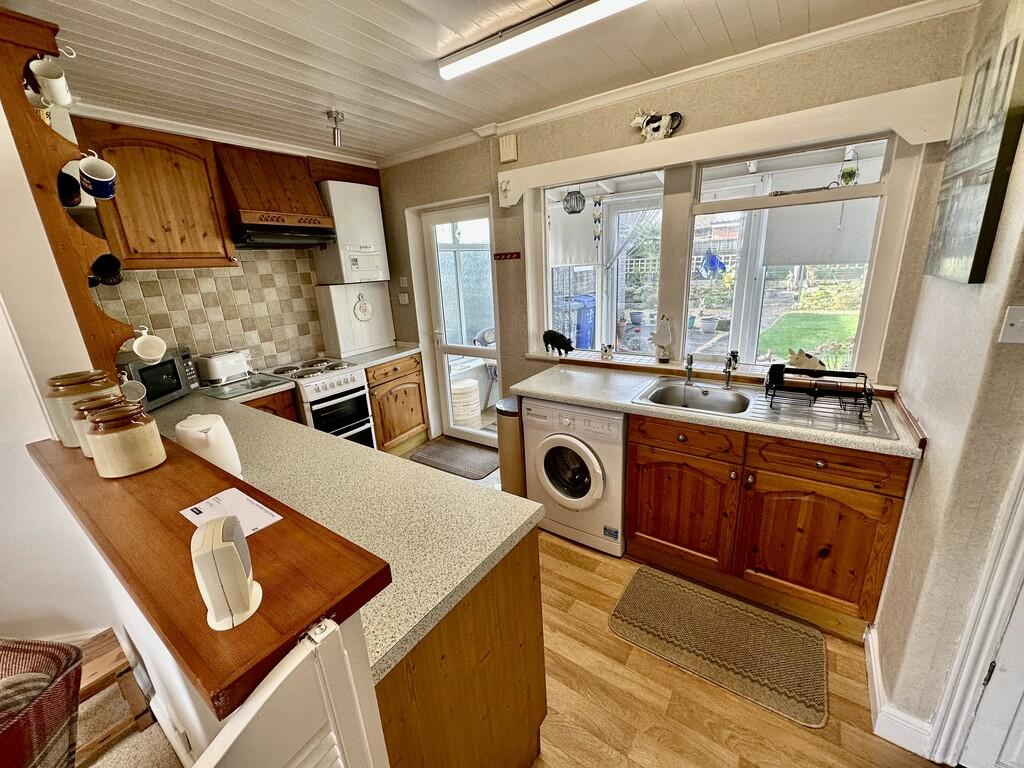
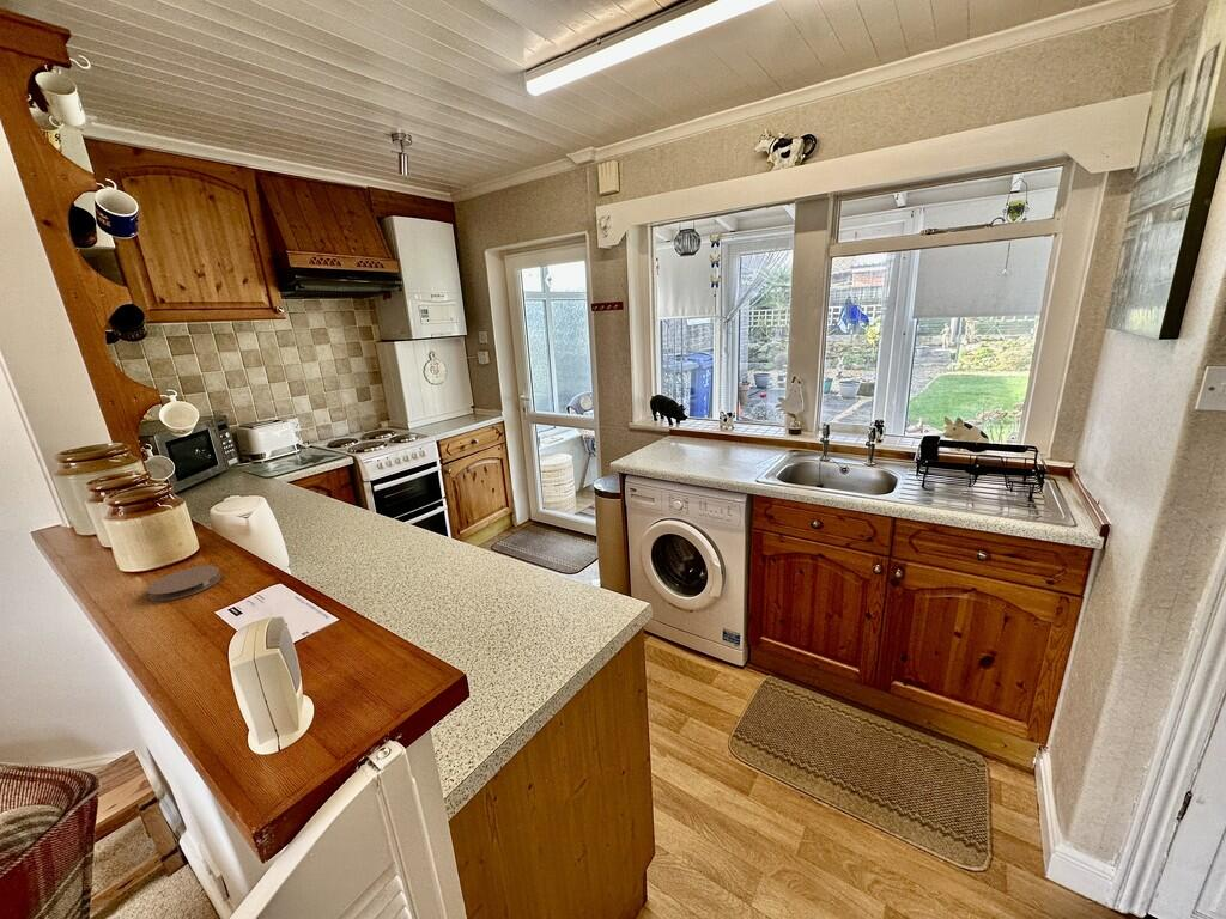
+ coaster (184, 582)
